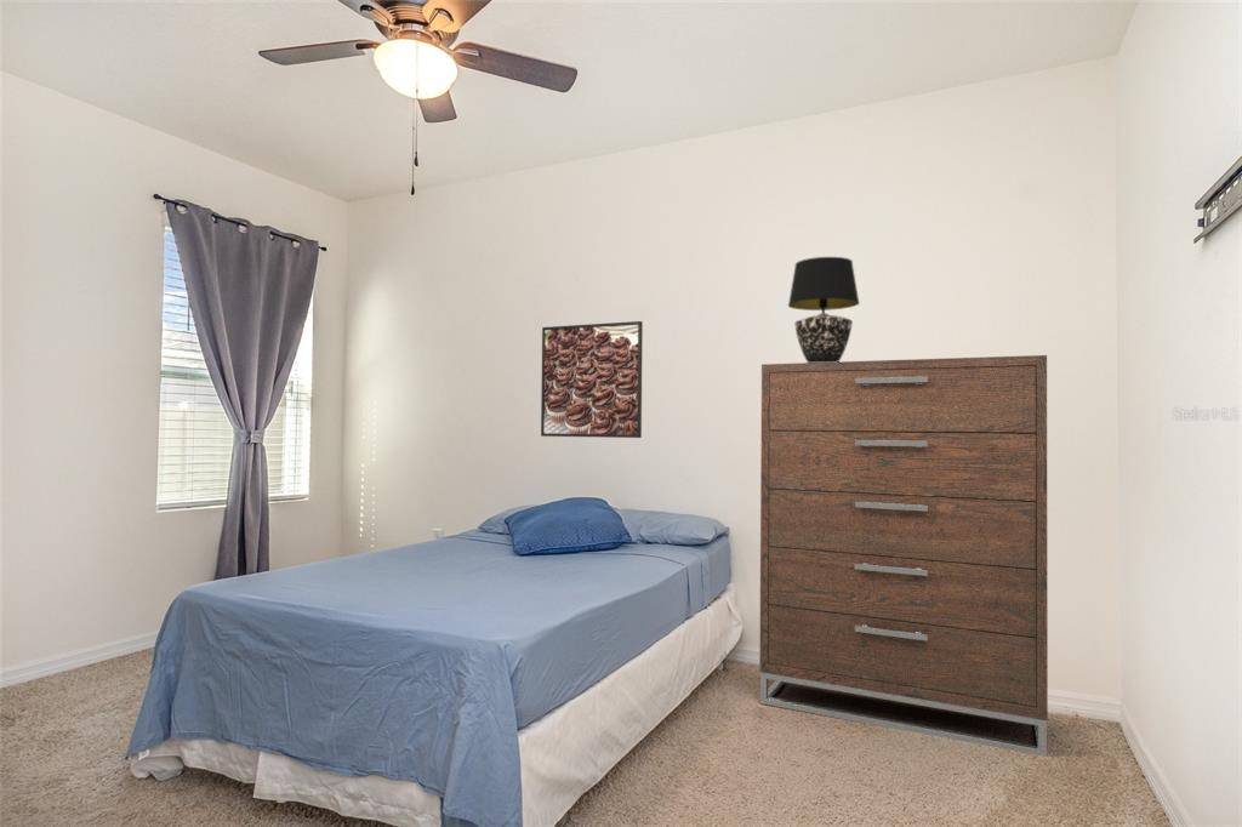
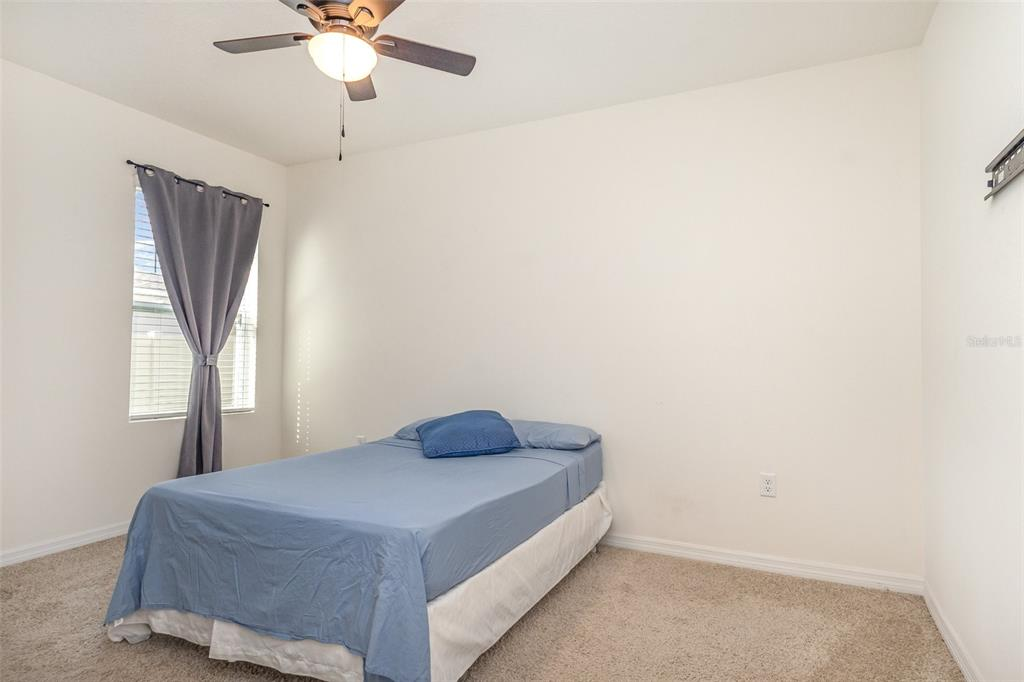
- table lamp (822, 313)
- dresser (899, 535)
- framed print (589, 380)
